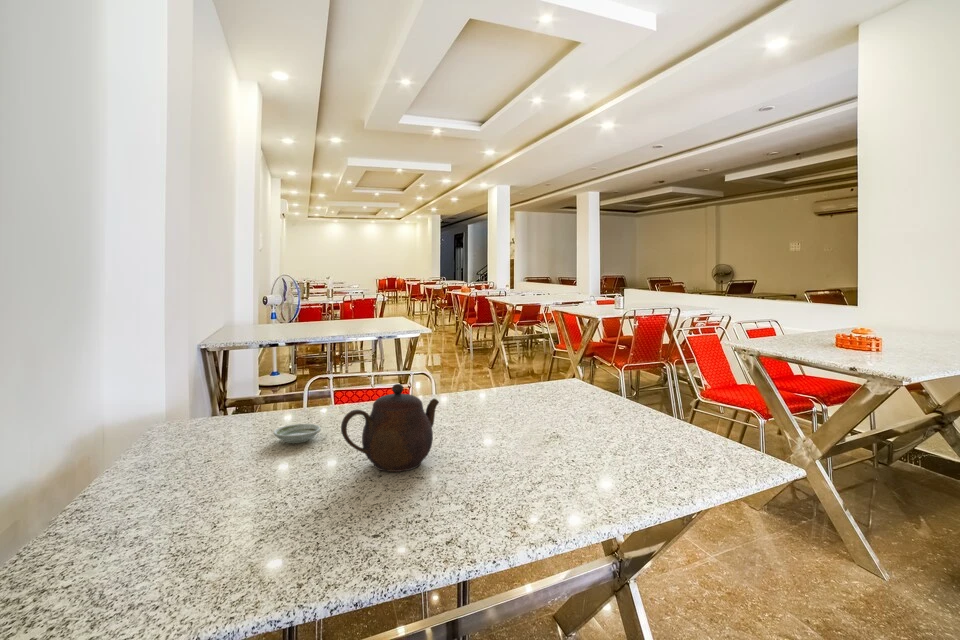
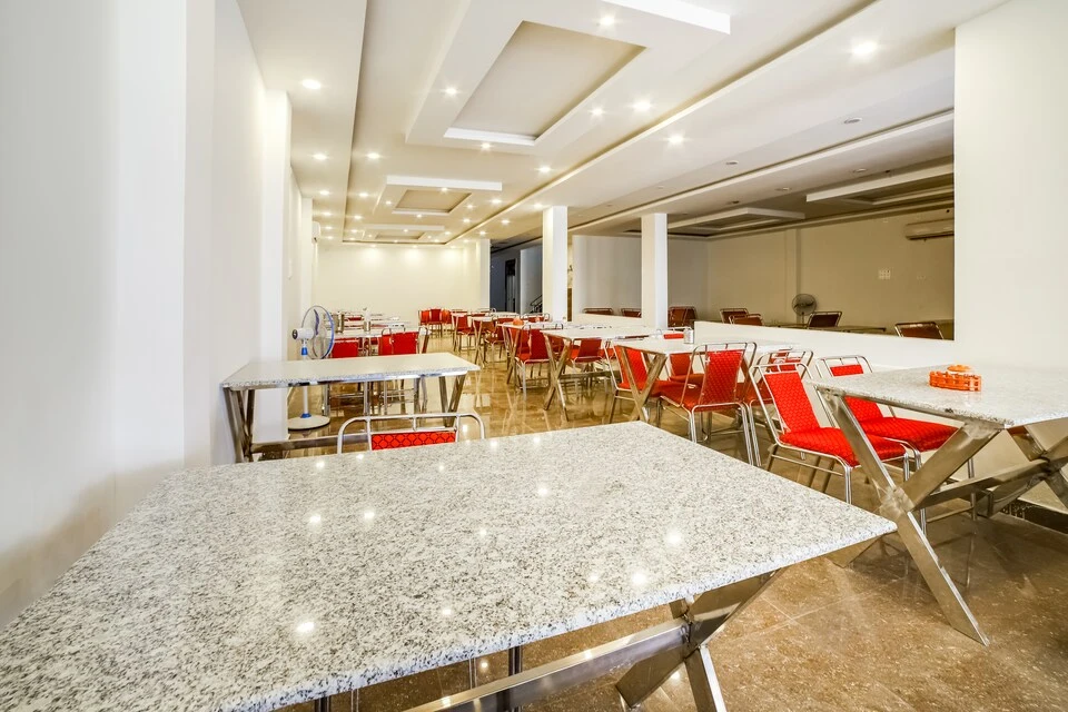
- saucer (297, 434)
- teapot (393, 424)
